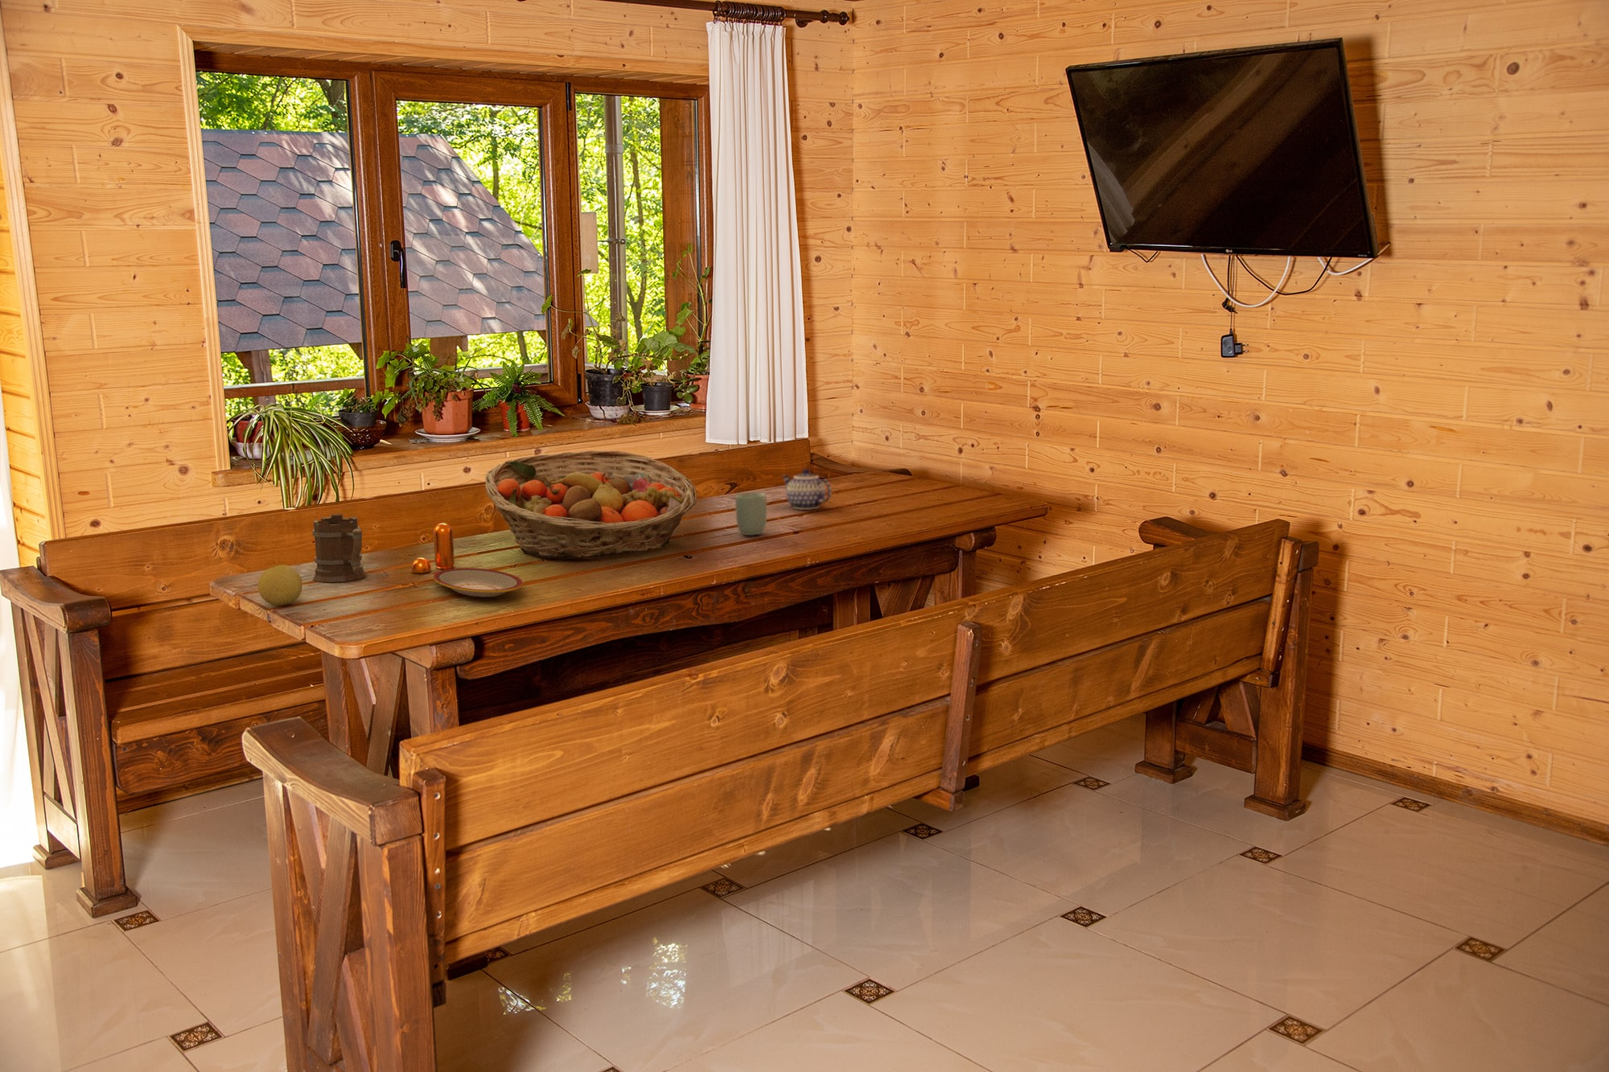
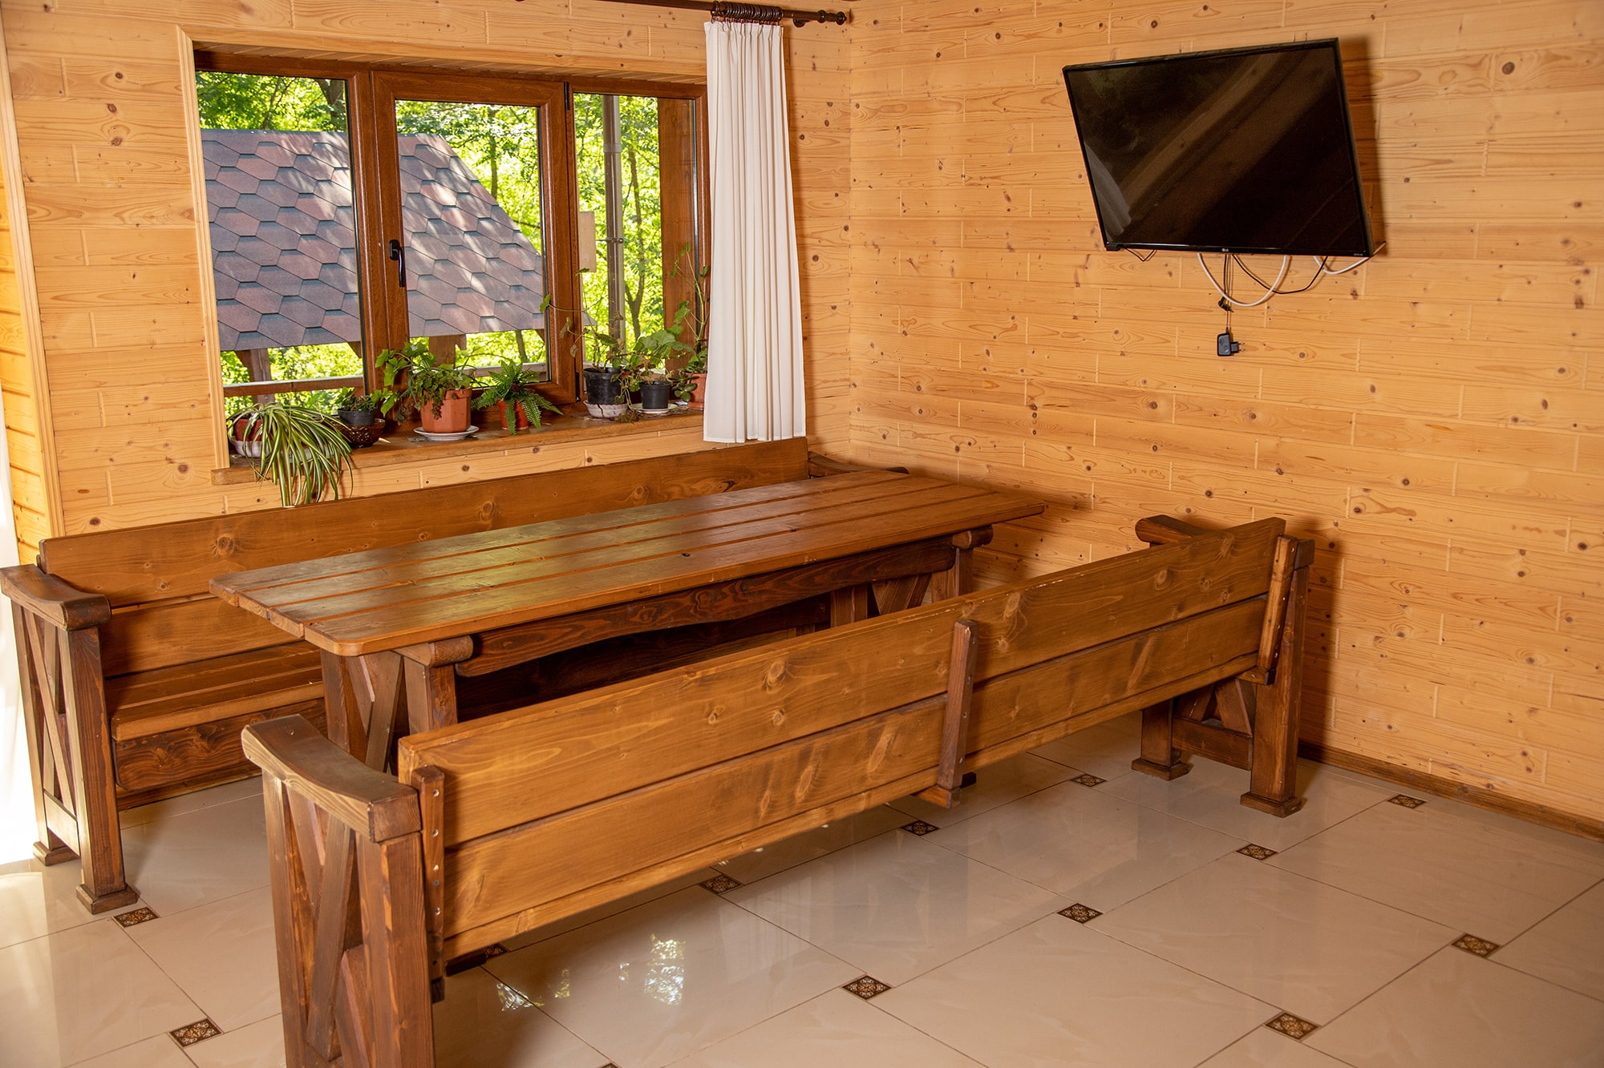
- teapot (806, 488)
- pepper shaker (434, 547)
- apple (281, 584)
- plate (477, 585)
- fruit basket (592, 502)
- mug (342, 548)
- cup (750, 514)
